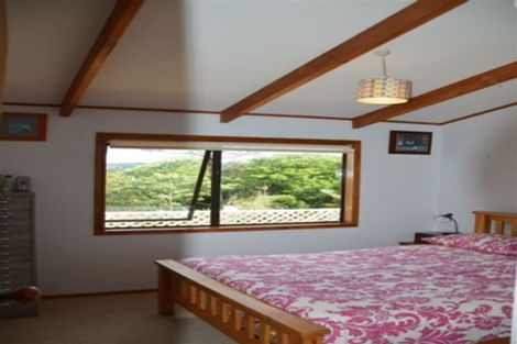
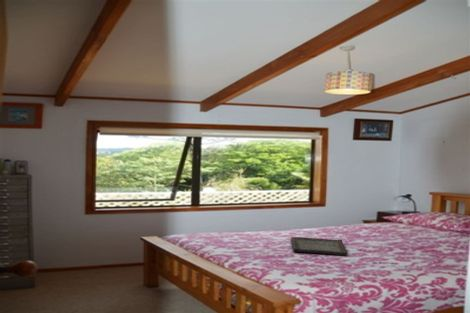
+ serving tray (317, 245)
